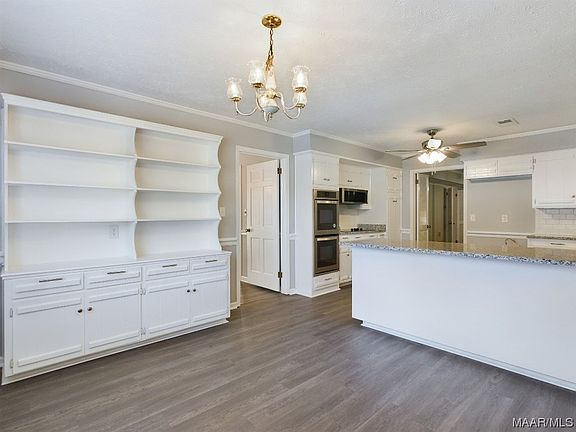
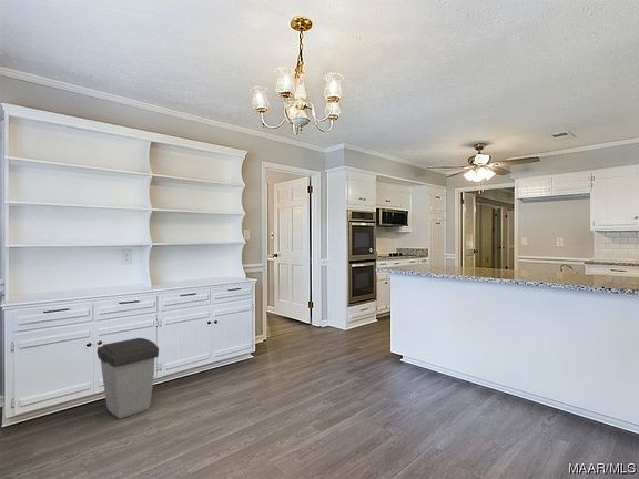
+ trash can (126, 376)
